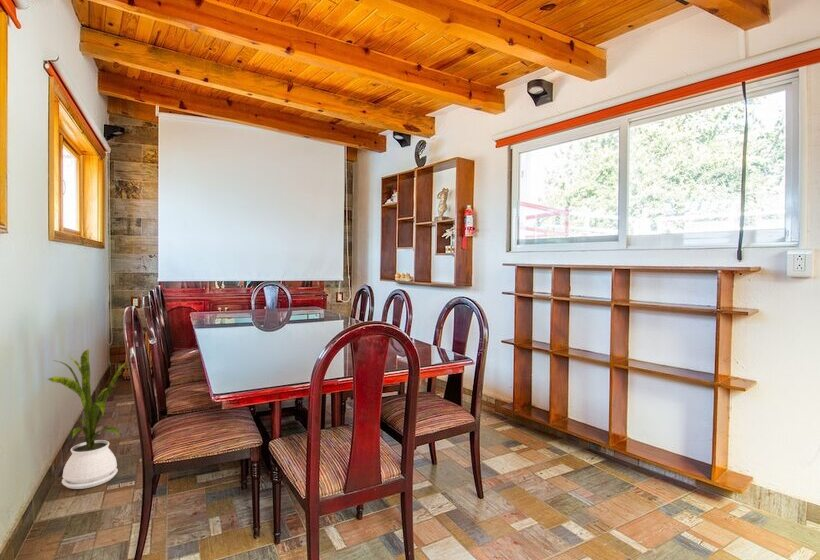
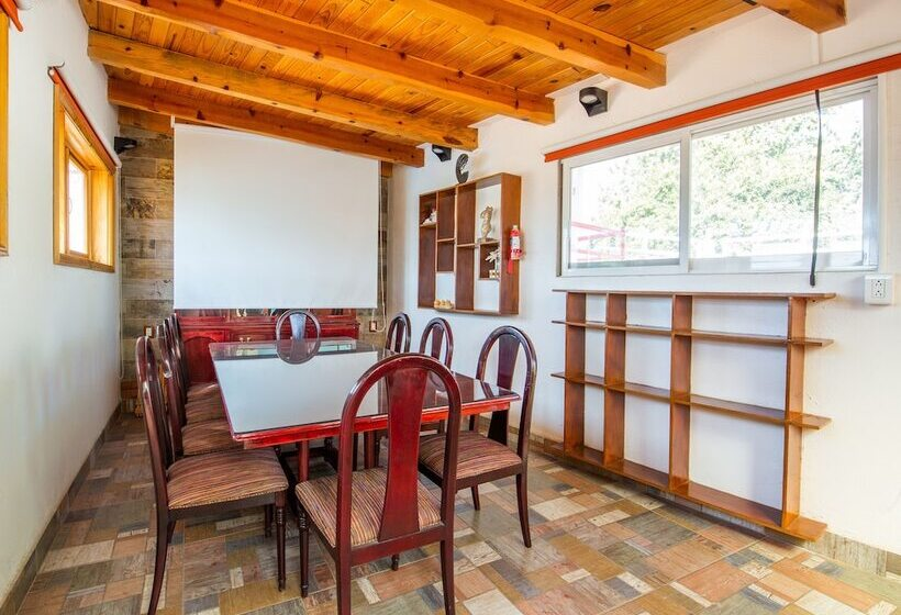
- house plant (88, 412)
